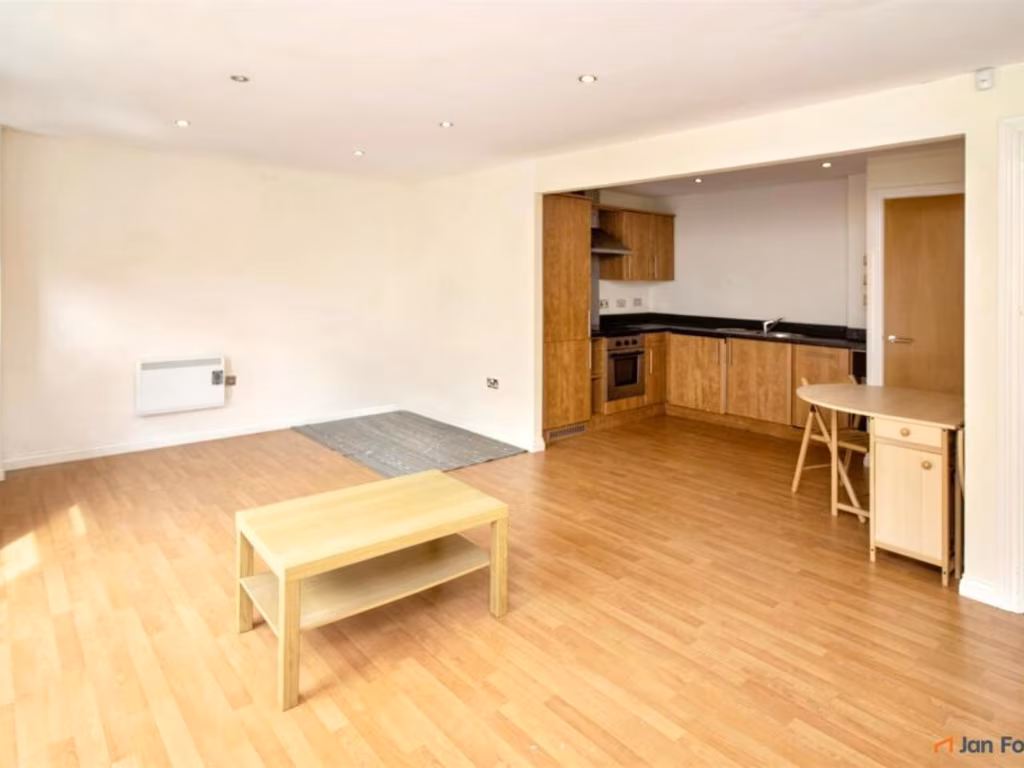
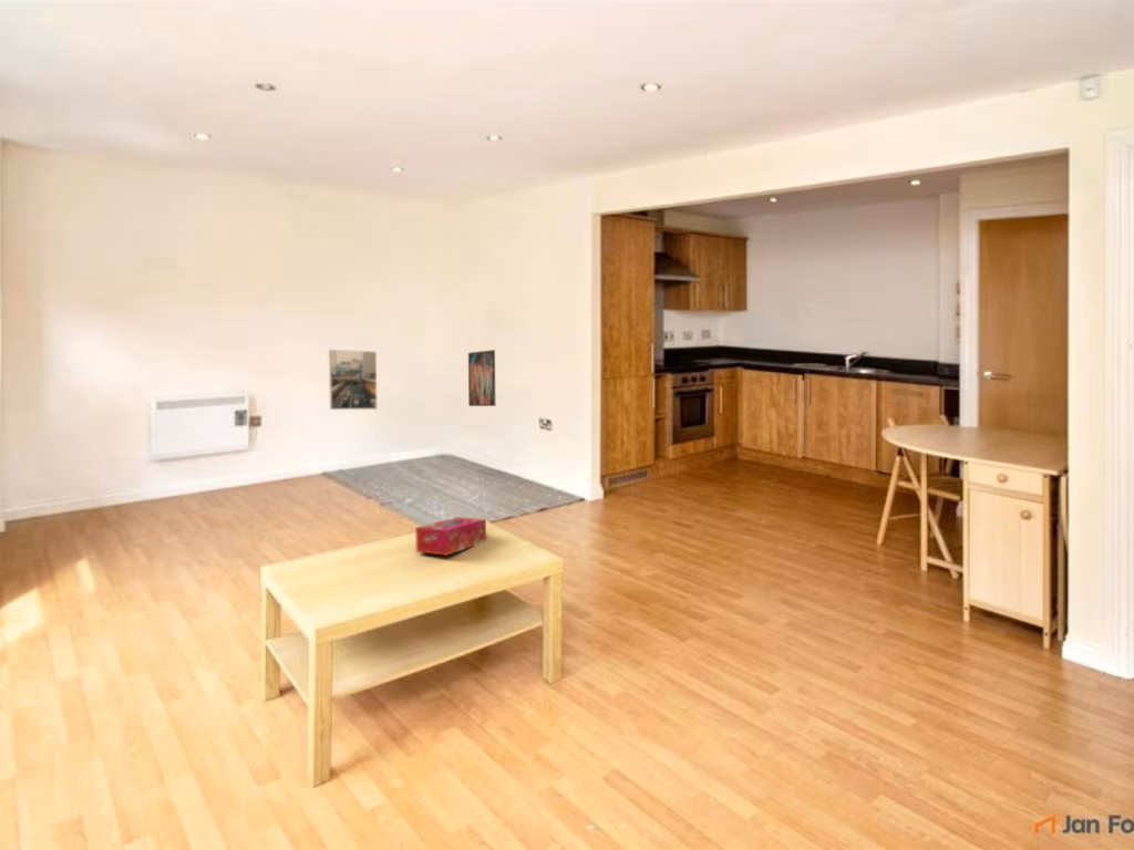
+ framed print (481, 379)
+ tissue box (452, 535)
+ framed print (353, 380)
